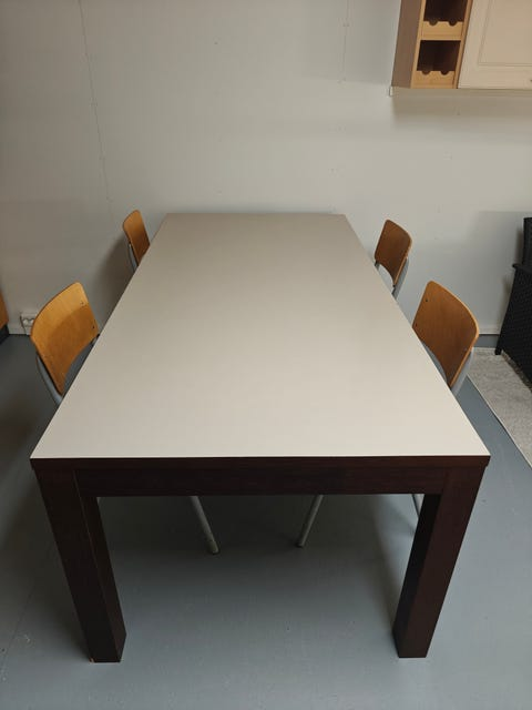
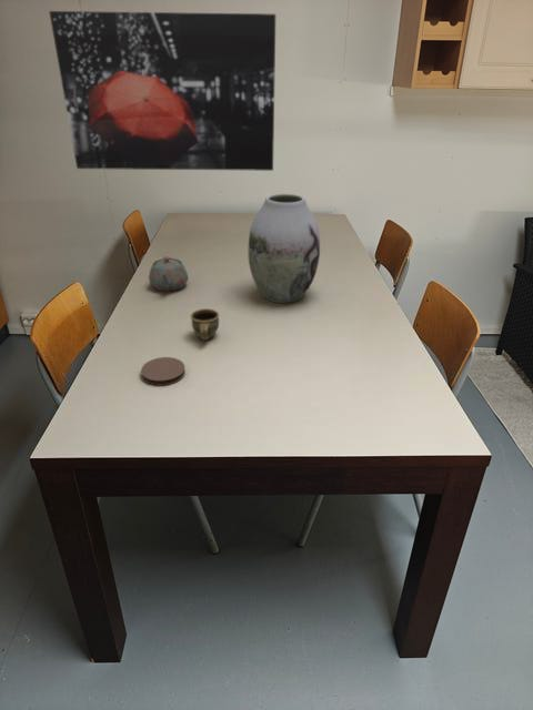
+ cup (203, 327)
+ wall art (170, 95)
+ coaster (163, 371)
+ vase (283, 248)
+ teapot (168, 272)
